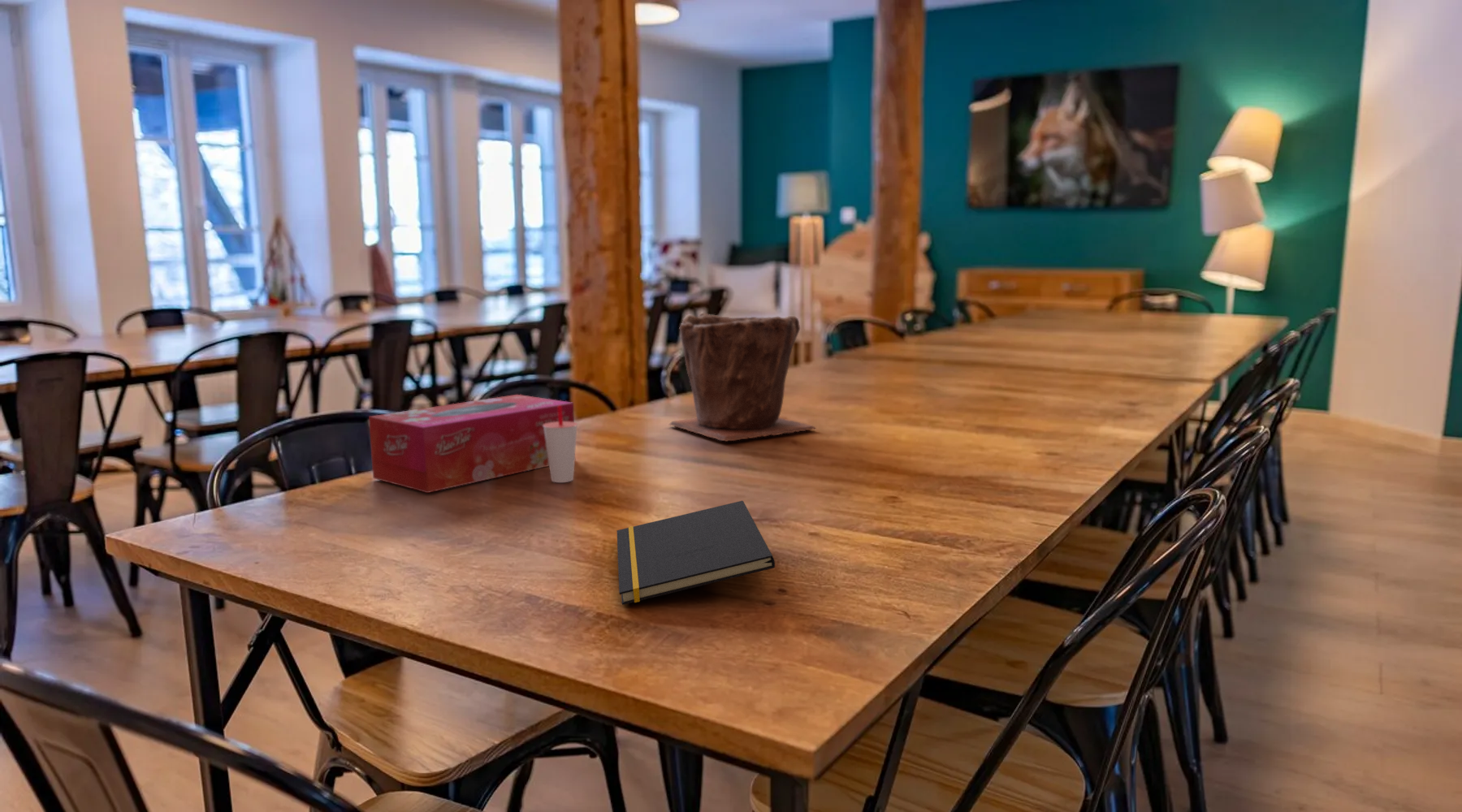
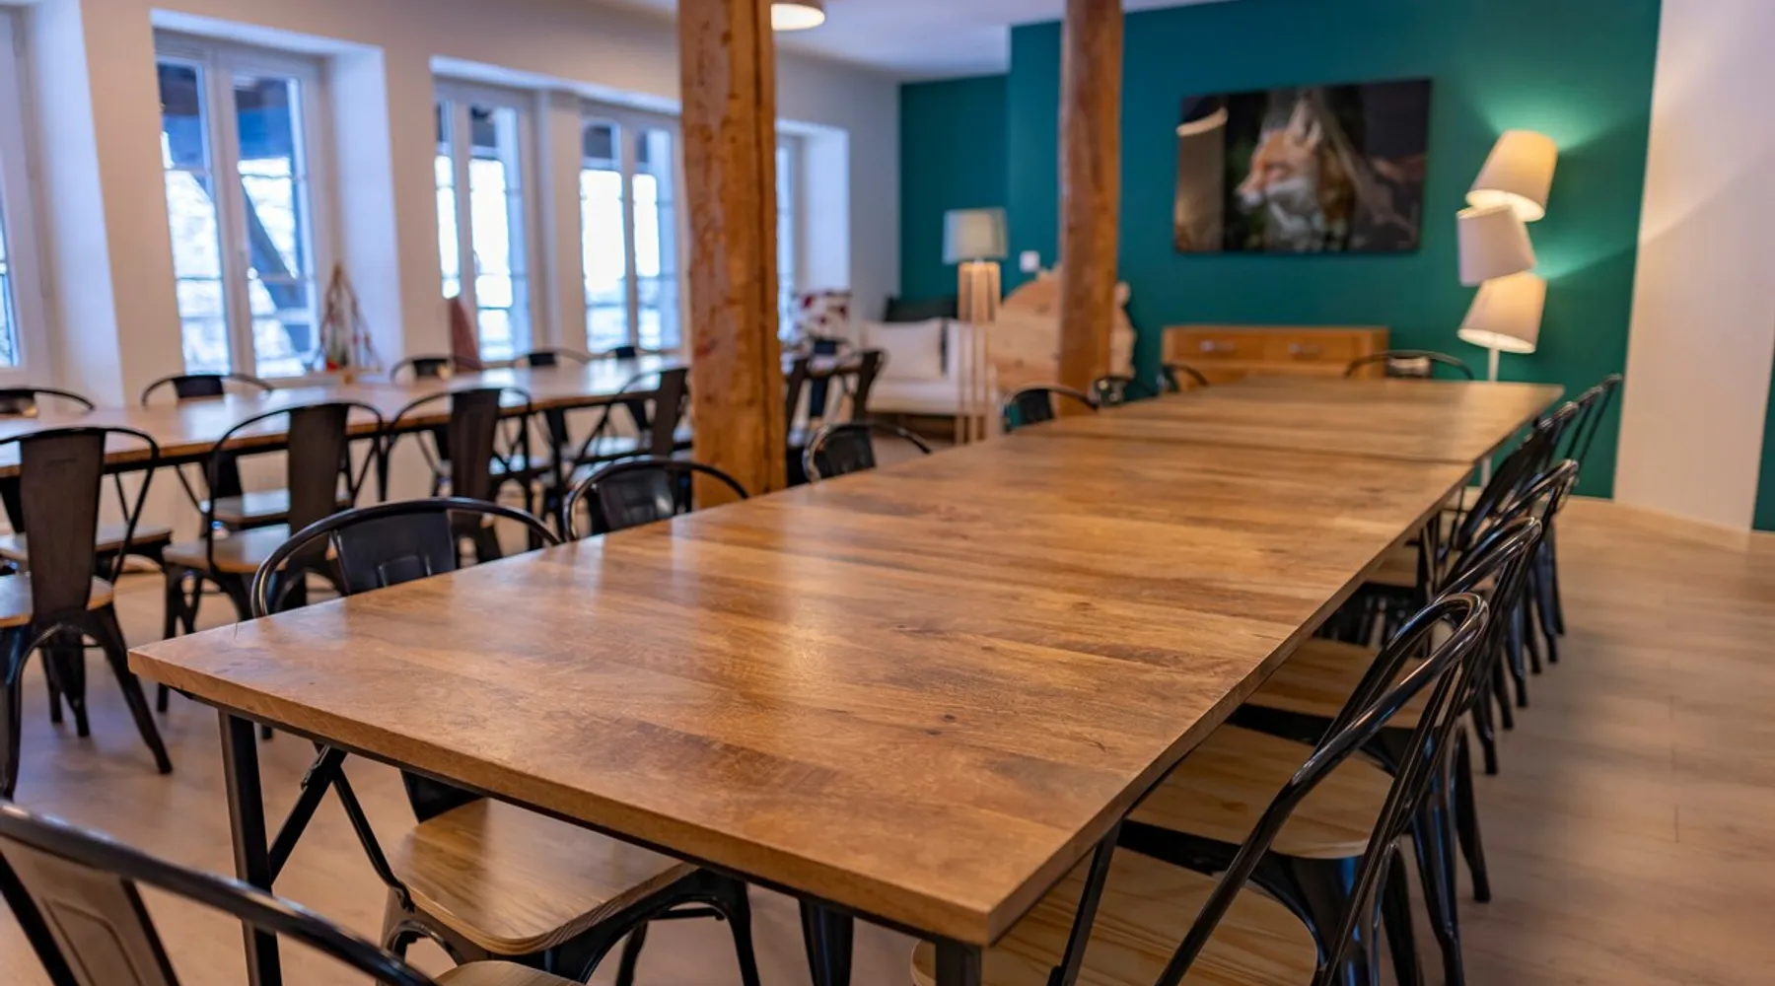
- cup (560, 443)
- plant pot (742, 370)
- notepad (689, 547)
- tissue box (476, 438)
